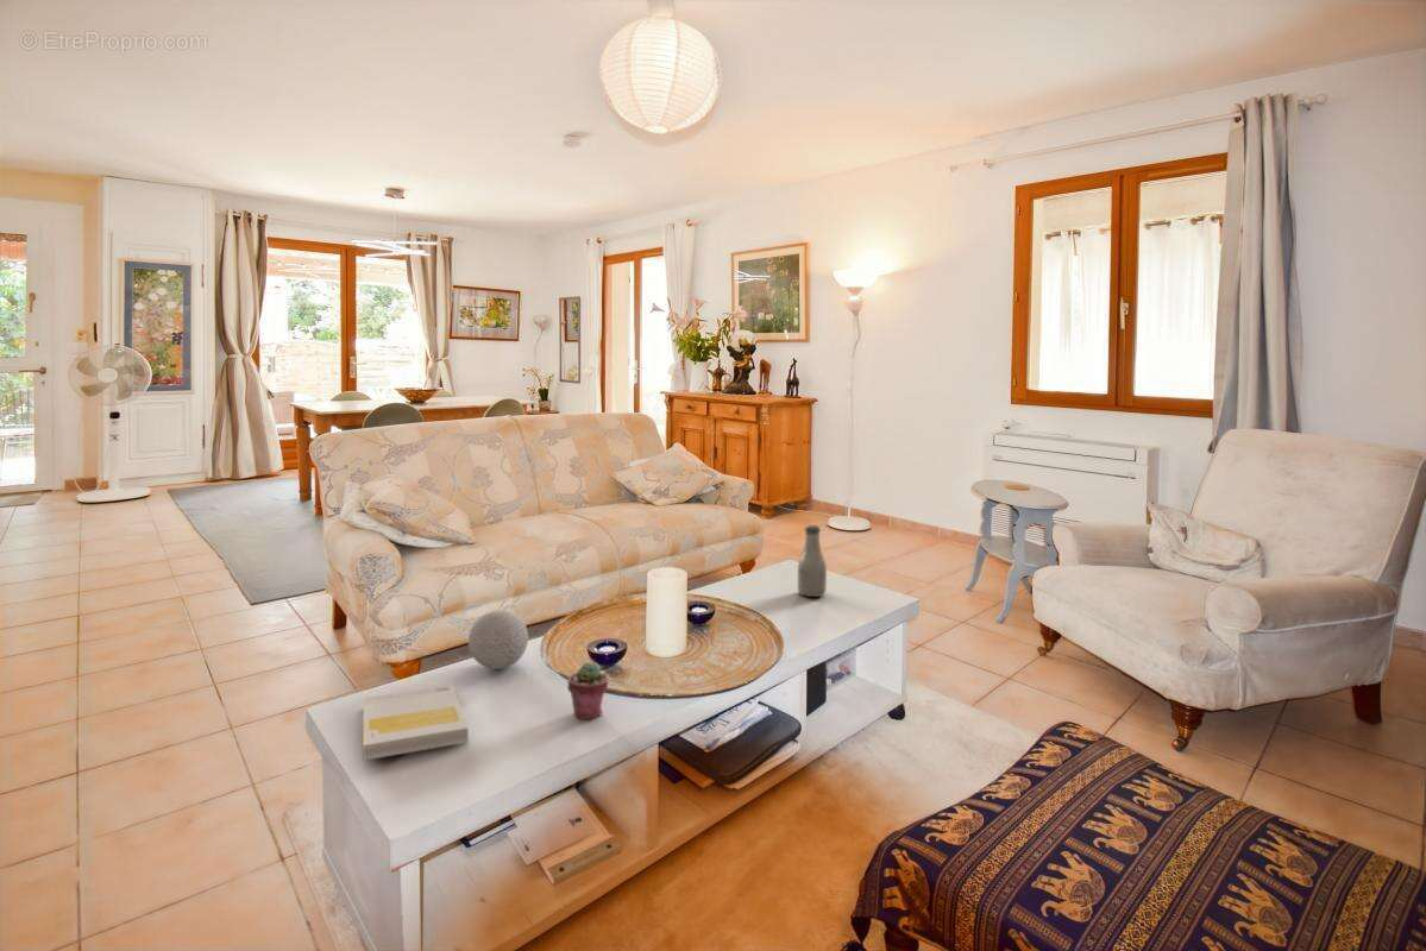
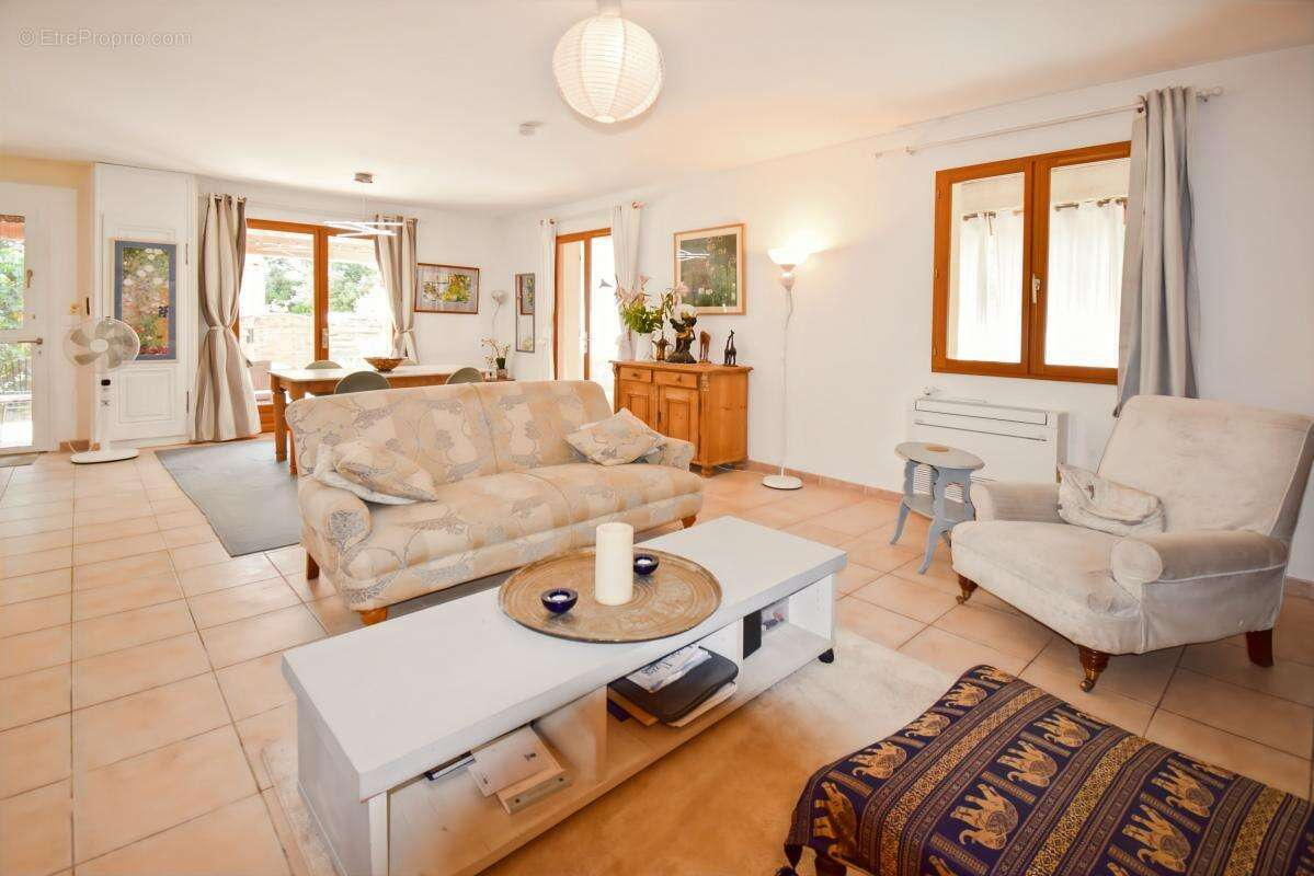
- book (413, 718)
- decorative ball (498, 638)
- bottle (811, 560)
- potted succulent (588, 688)
